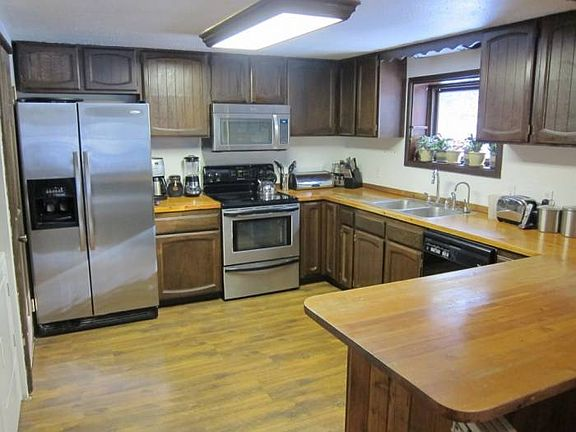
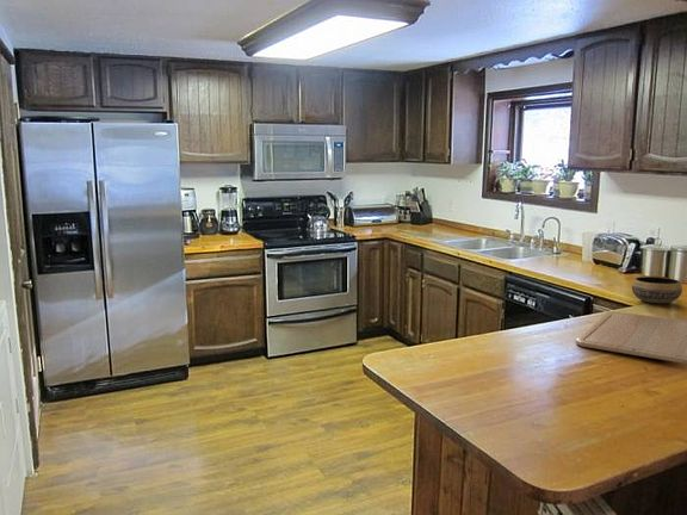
+ bowl (656, 291)
+ chopping board (646, 334)
